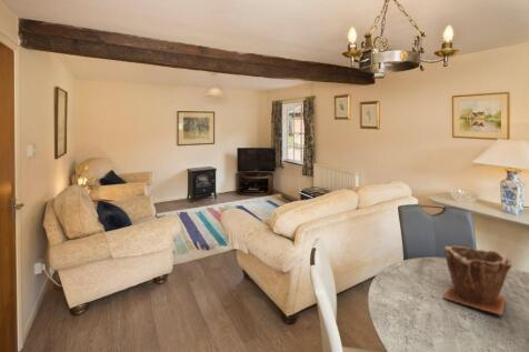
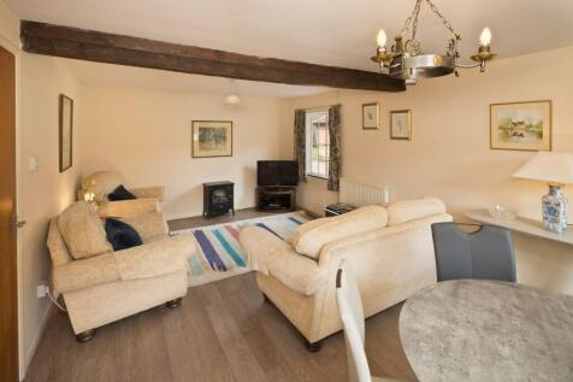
- plant pot (475, 274)
